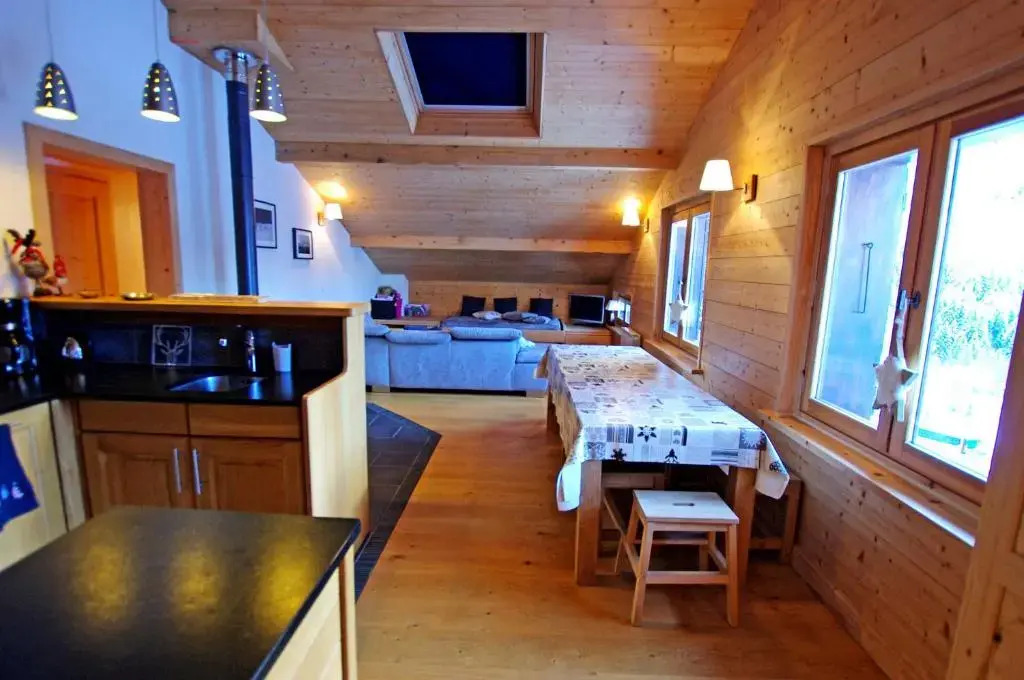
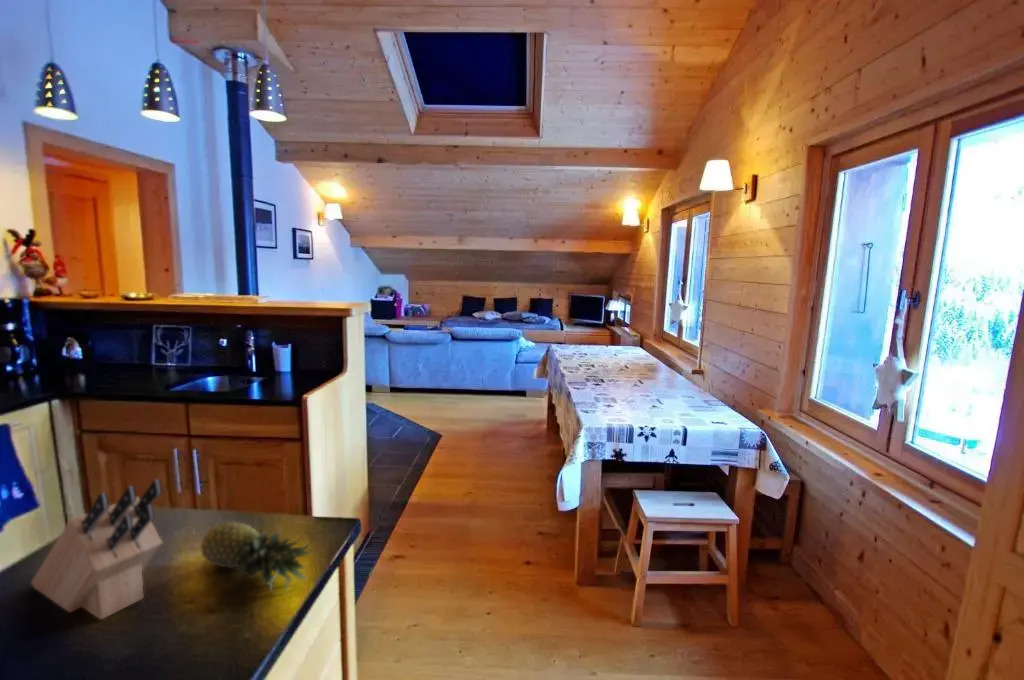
+ fruit (253, 553)
+ knife block (98, 534)
